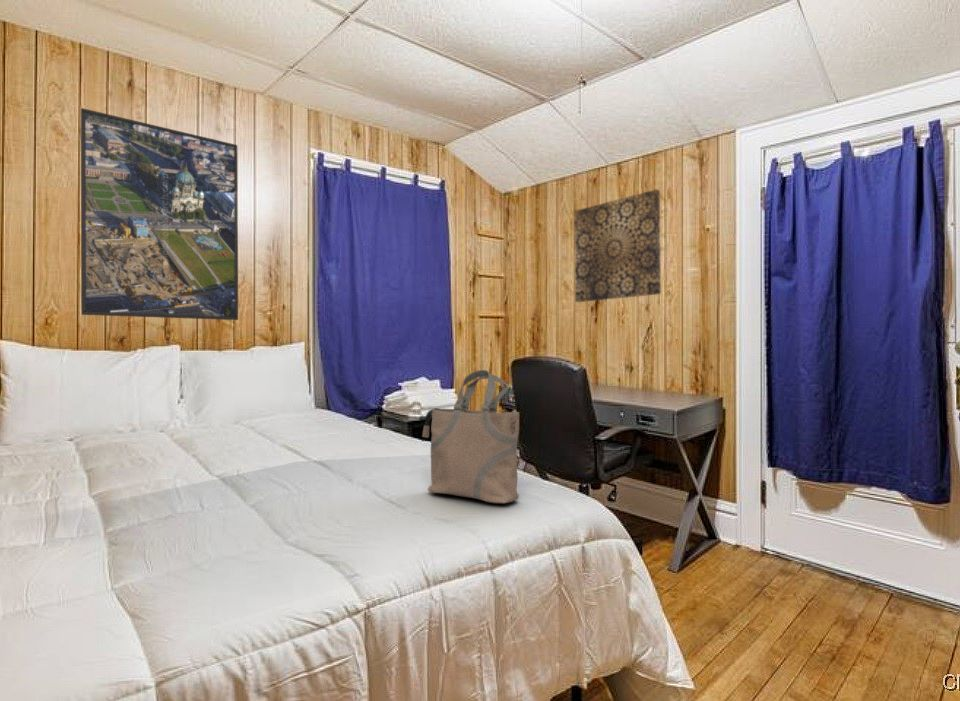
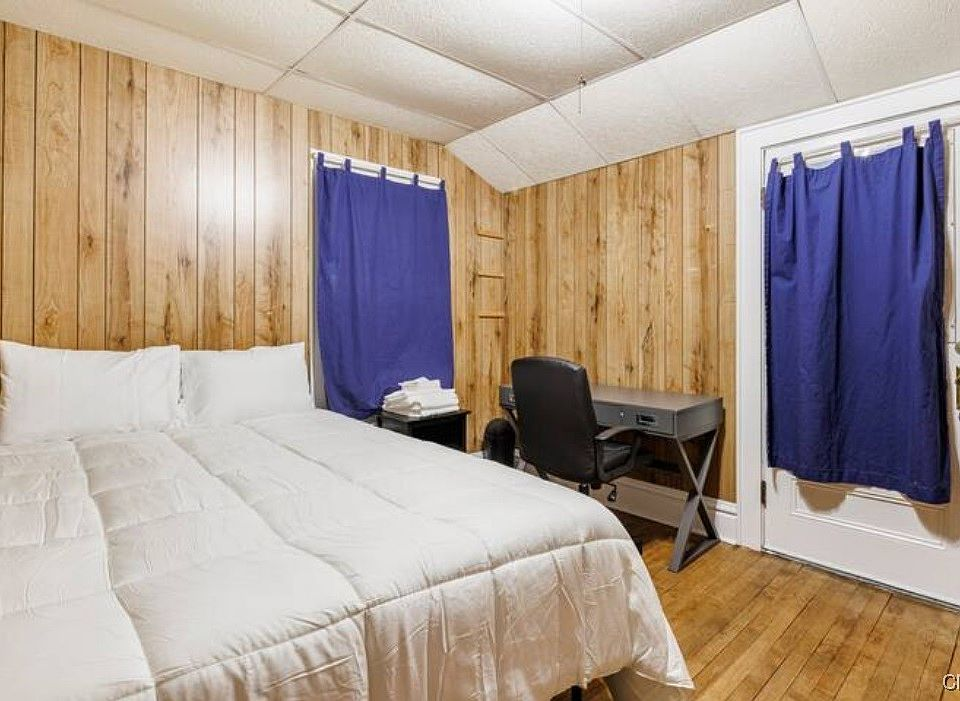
- wall art (614, 249)
- tote bag (471, 432)
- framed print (165, 222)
